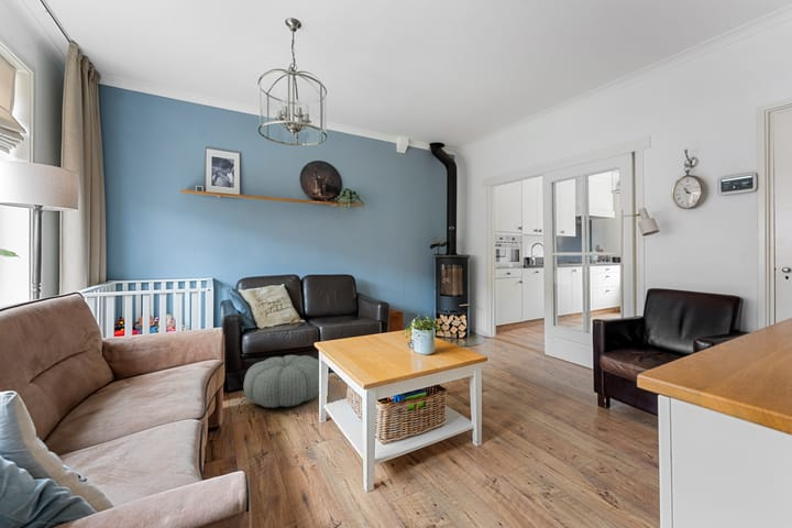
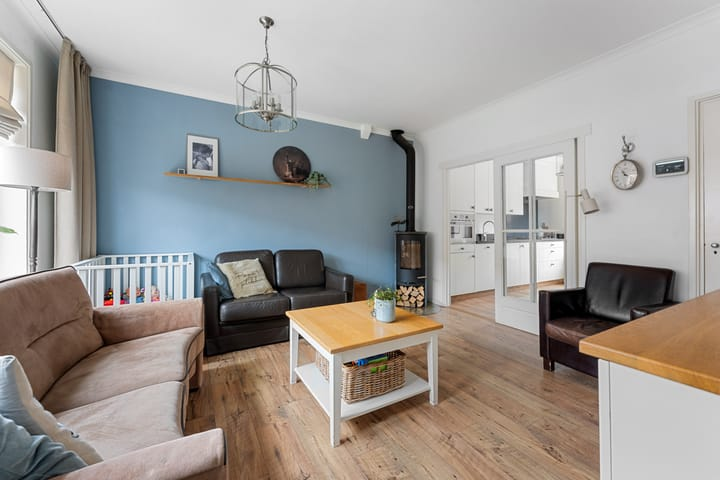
- pouf (286, 378)
